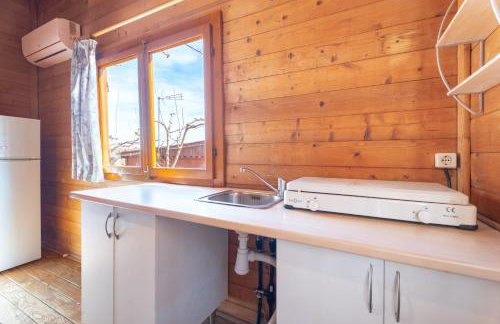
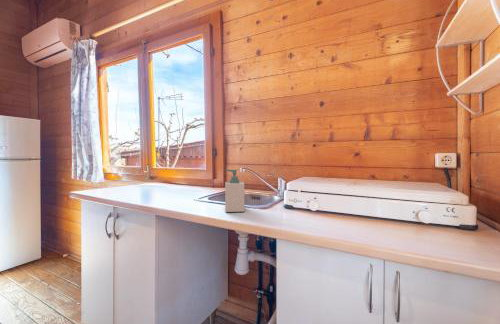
+ soap bottle (234, 189)
